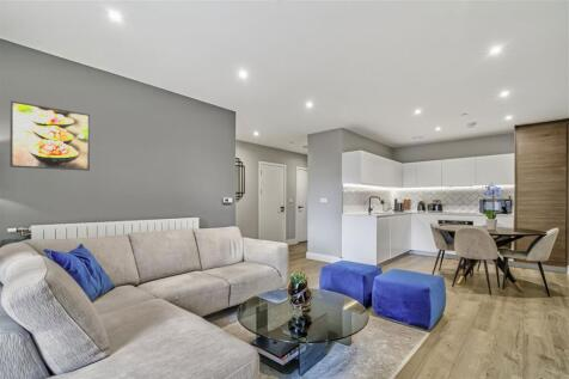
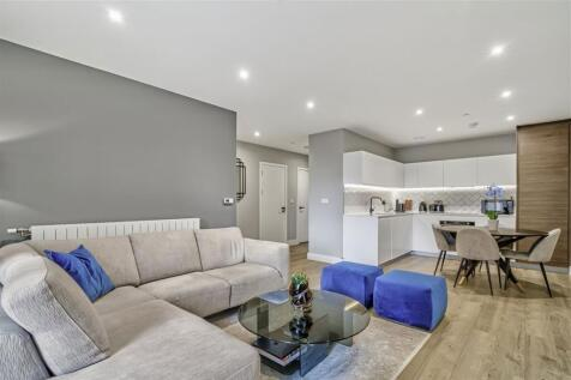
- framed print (53, 137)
